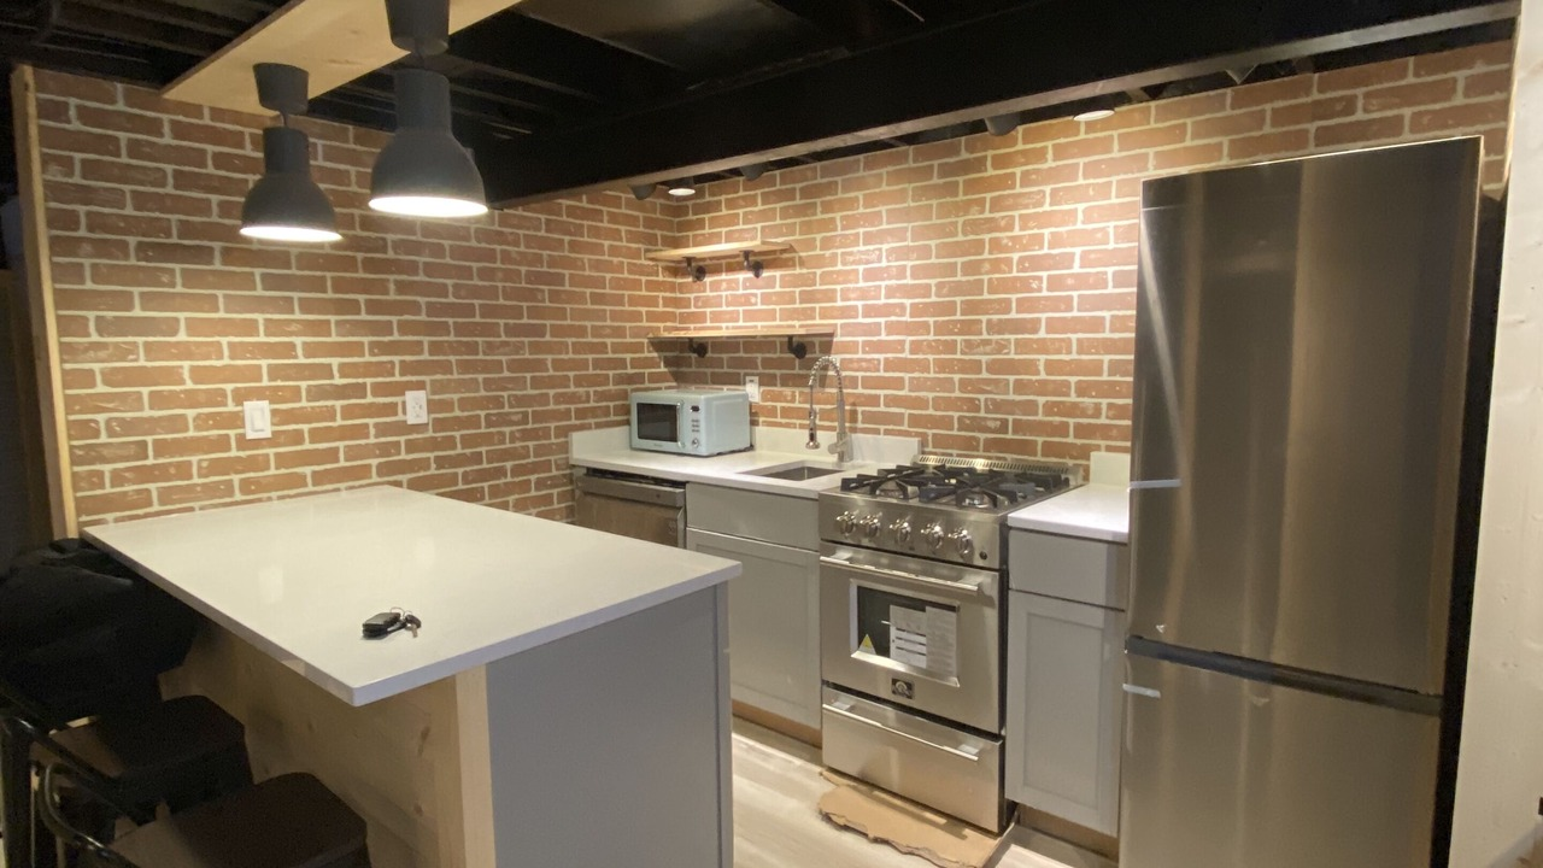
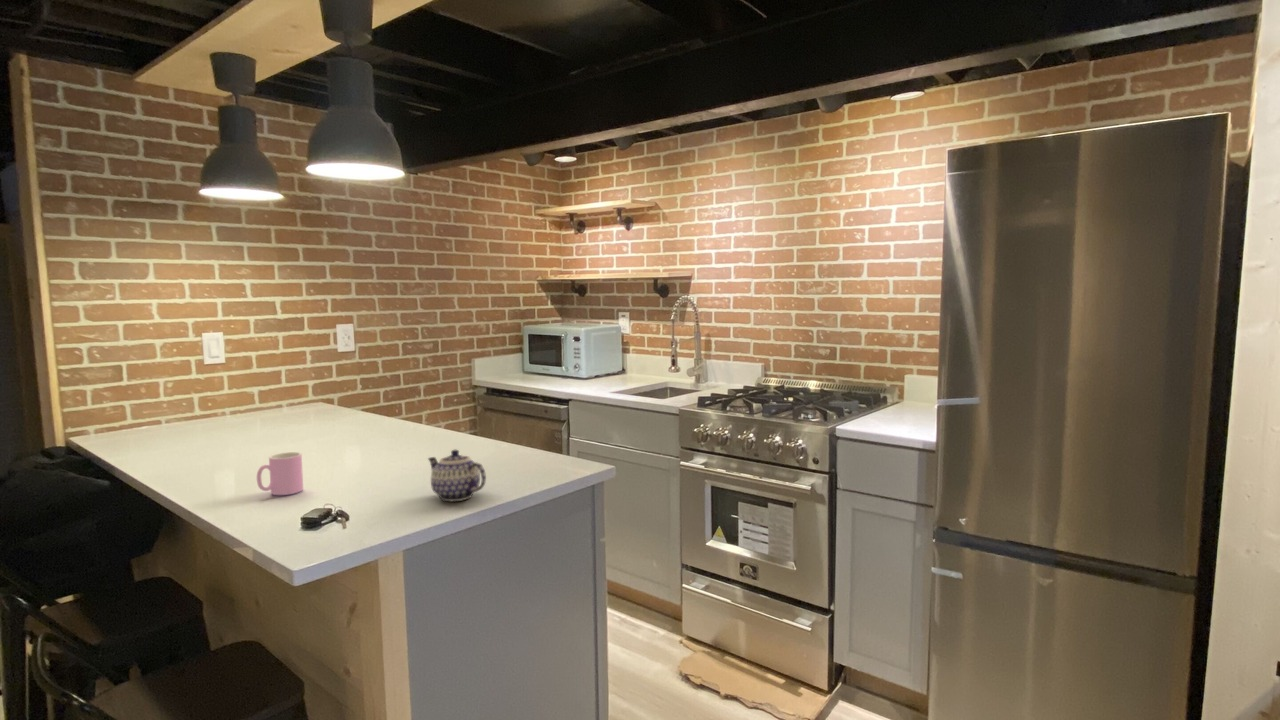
+ teapot (455, 473)
+ cup (279, 475)
